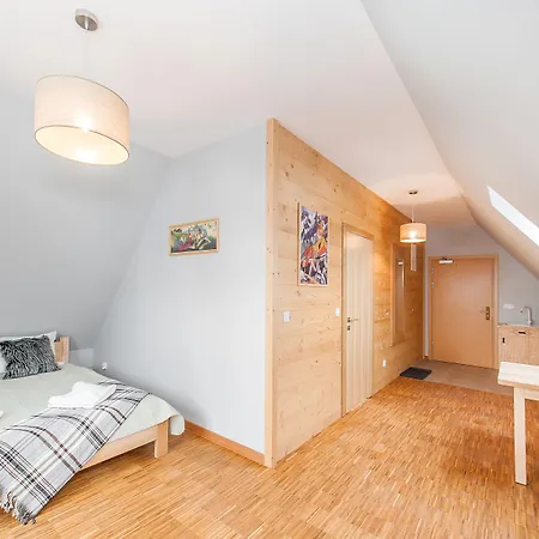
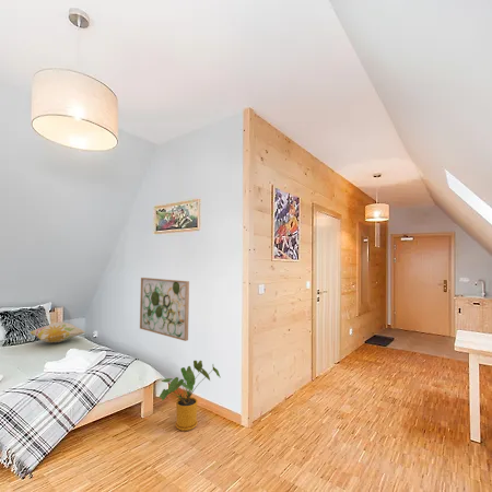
+ wall art (162, 306)
+ decorative pillow (57, 331)
+ house plant (187, 394)
